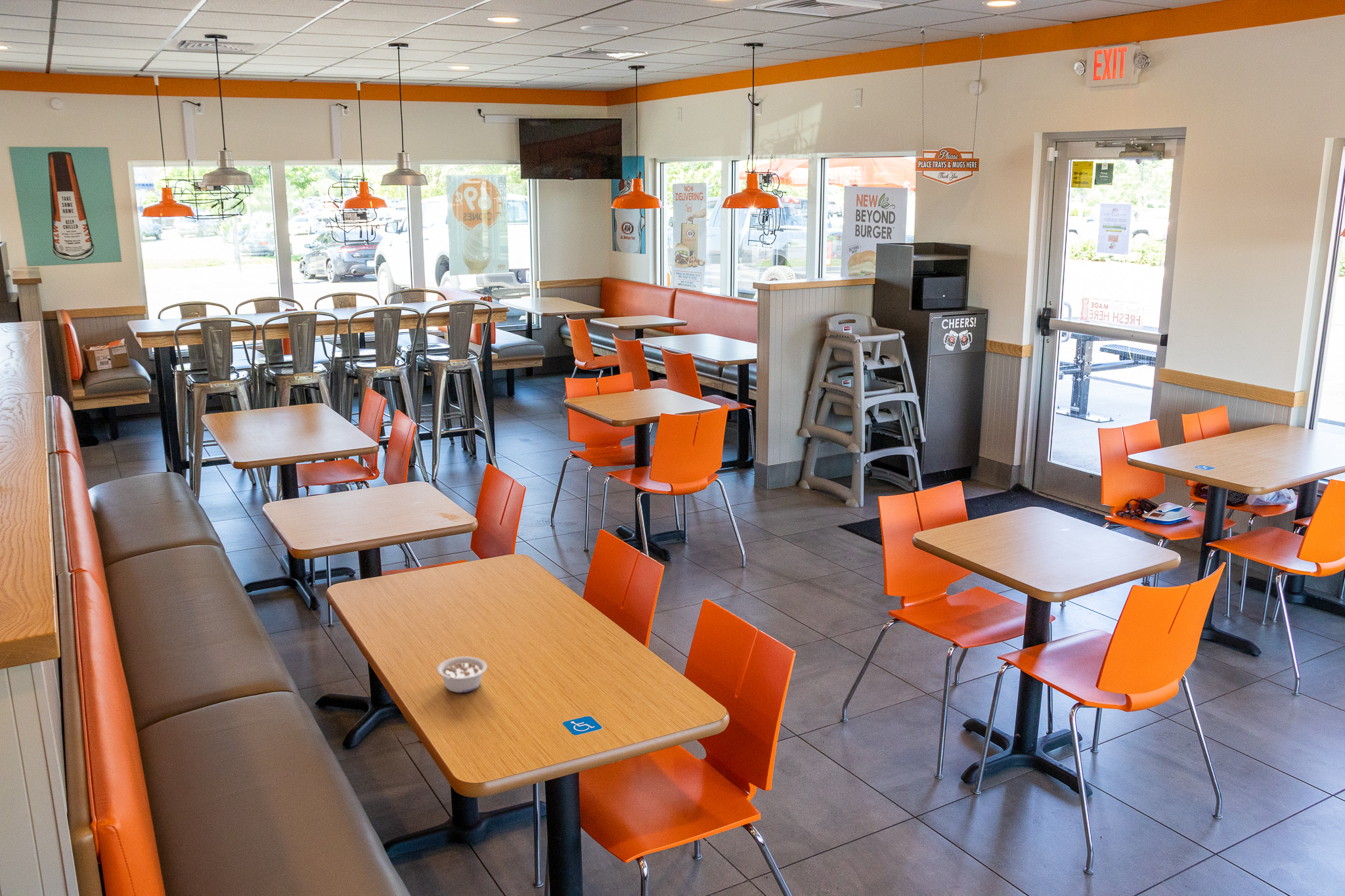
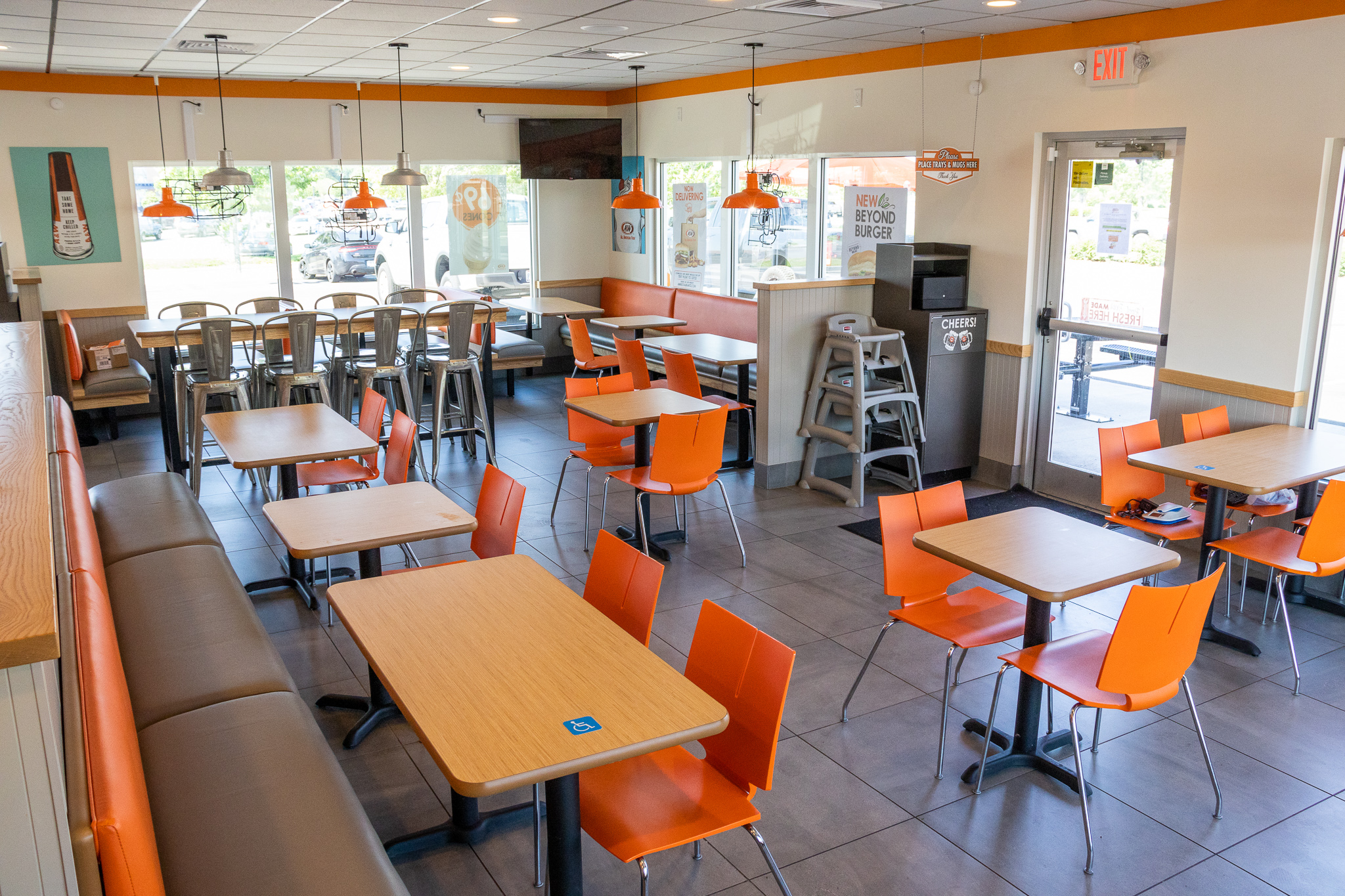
- legume (462, 675)
